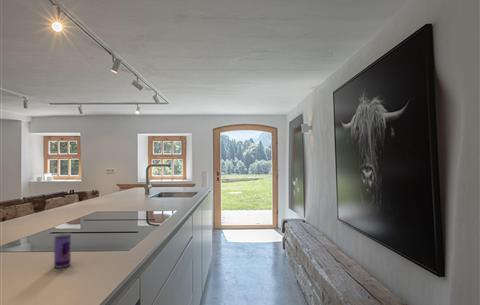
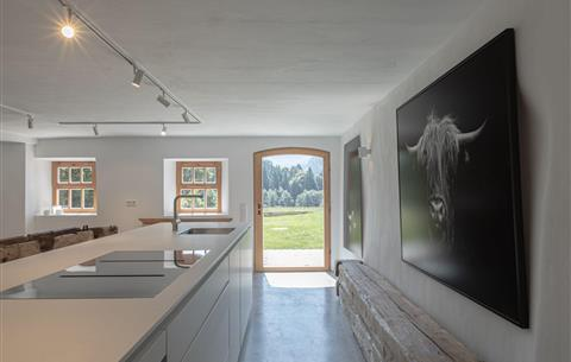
- beverage can (62, 249)
